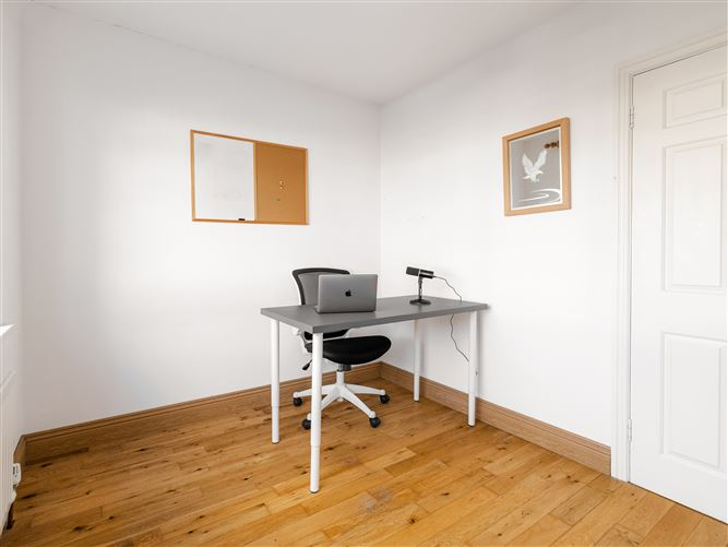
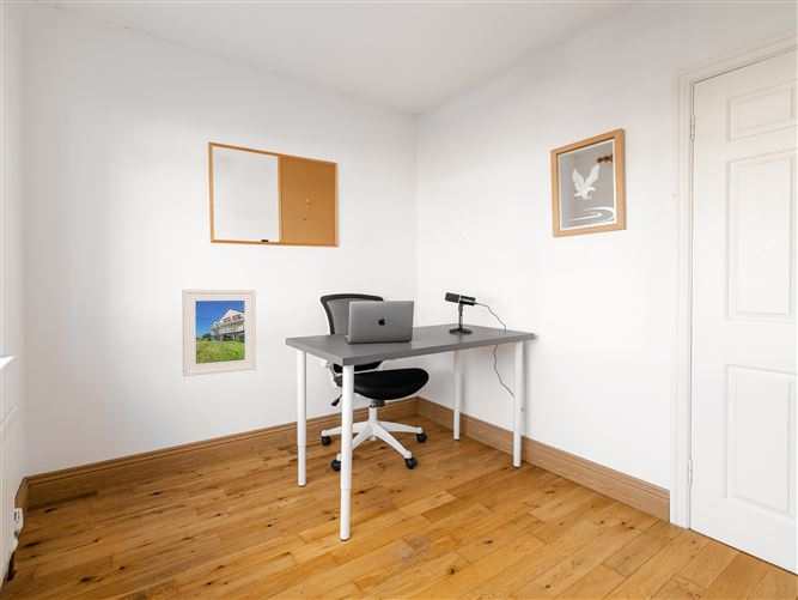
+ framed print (220, 331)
